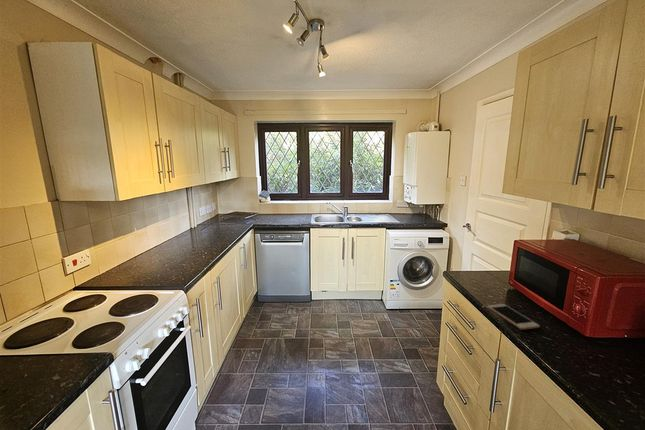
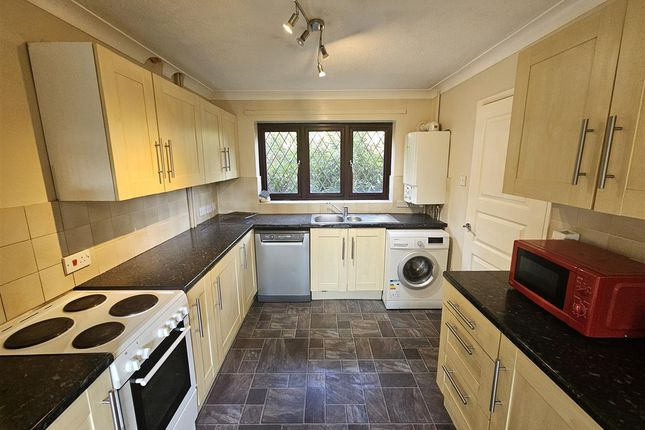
- cell phone (511, 315)
